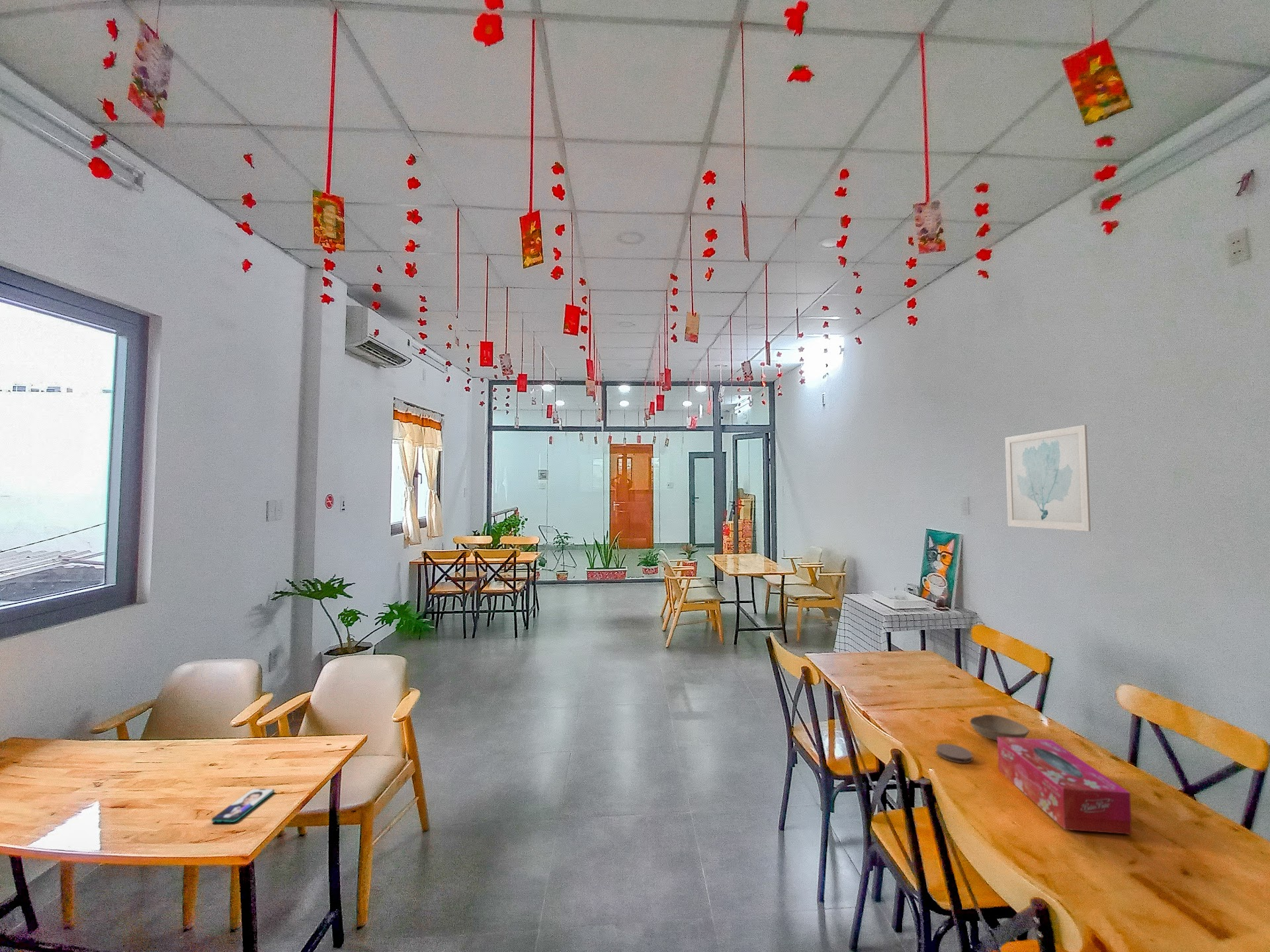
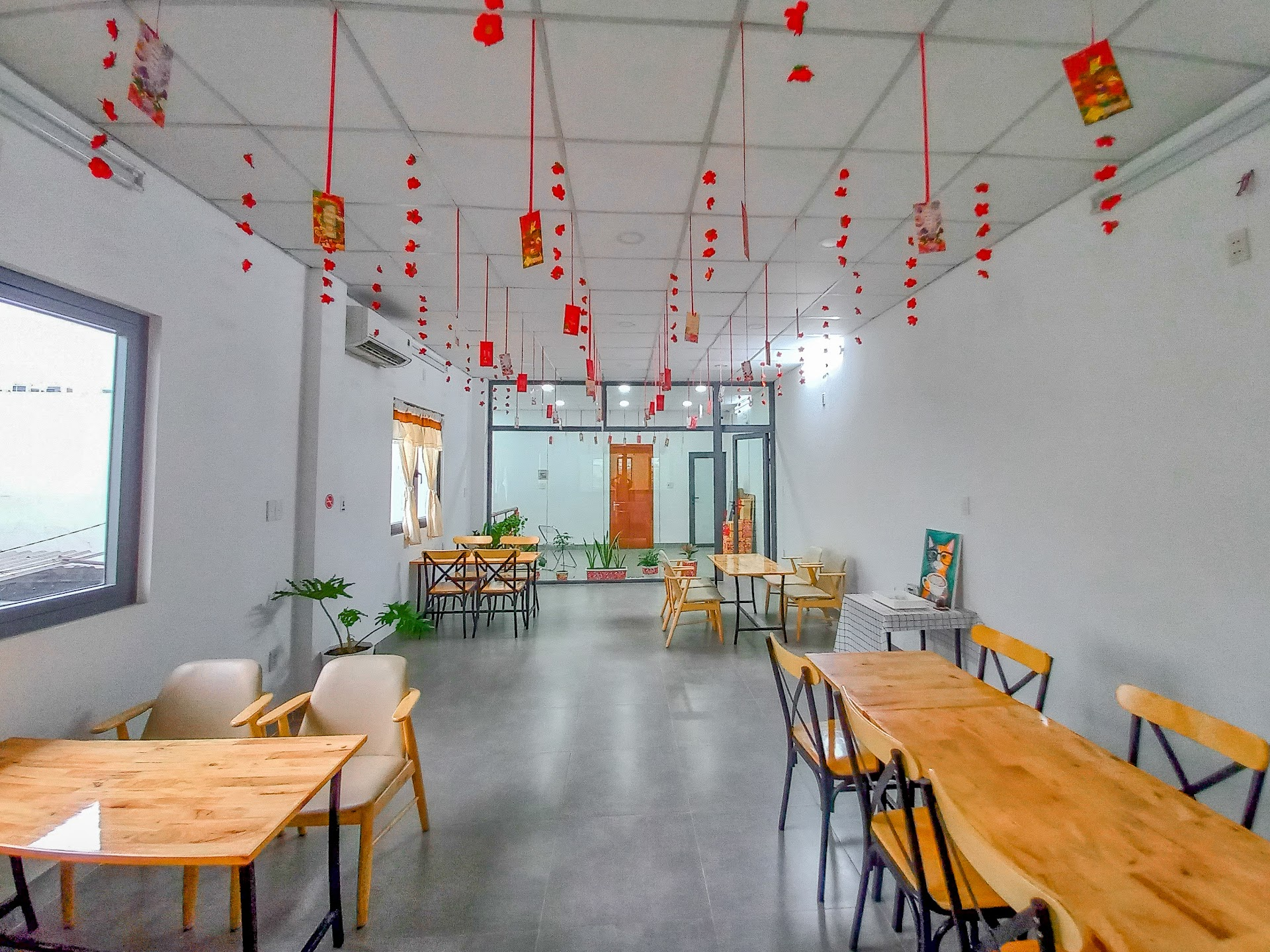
- tissue box (1057, 780)
- coaster (954, 753)
- smartphone (244, 804)
- wall art (1044, 479)
- bowl (999, 731)
